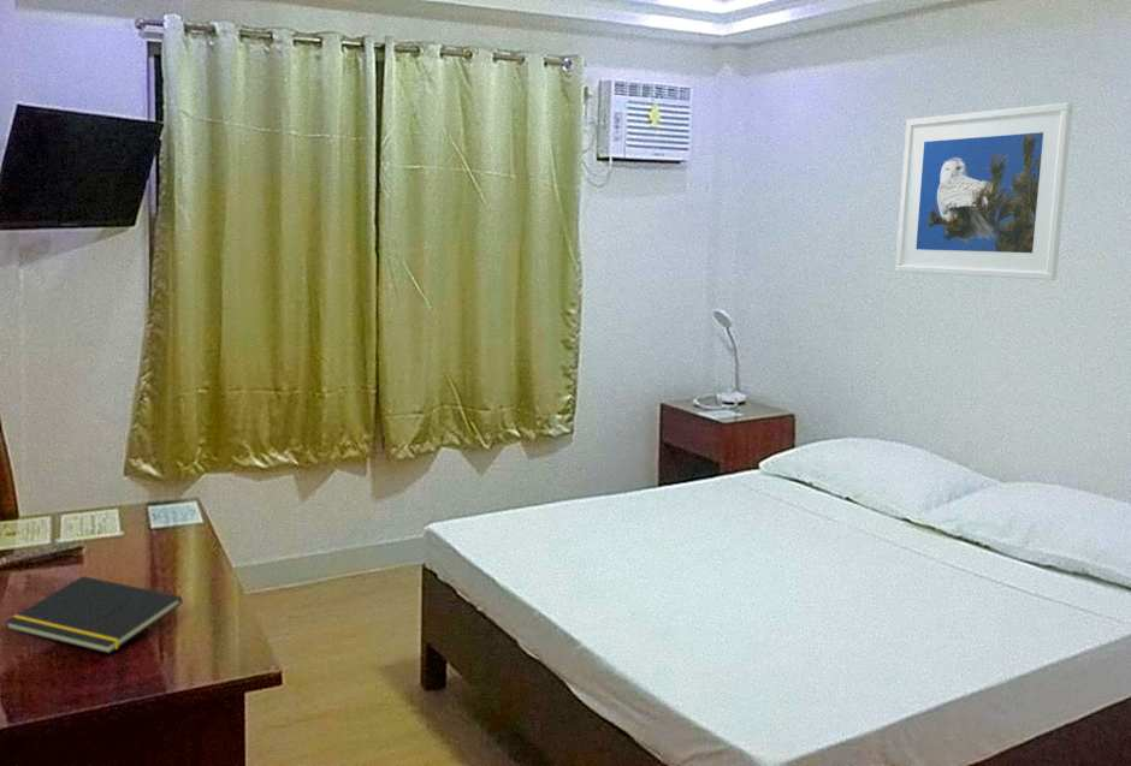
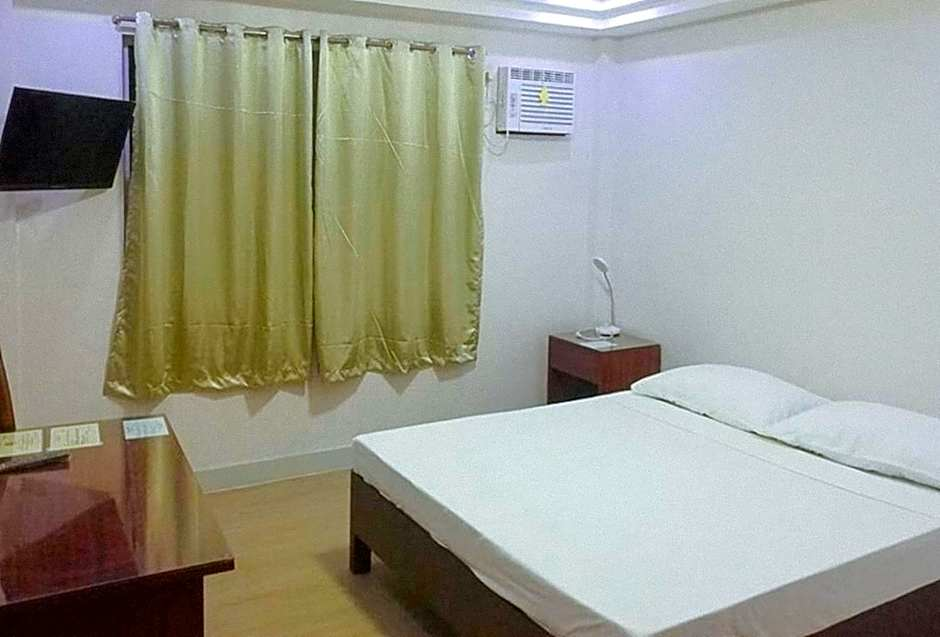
- notepad (95, 612)
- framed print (976, 194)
